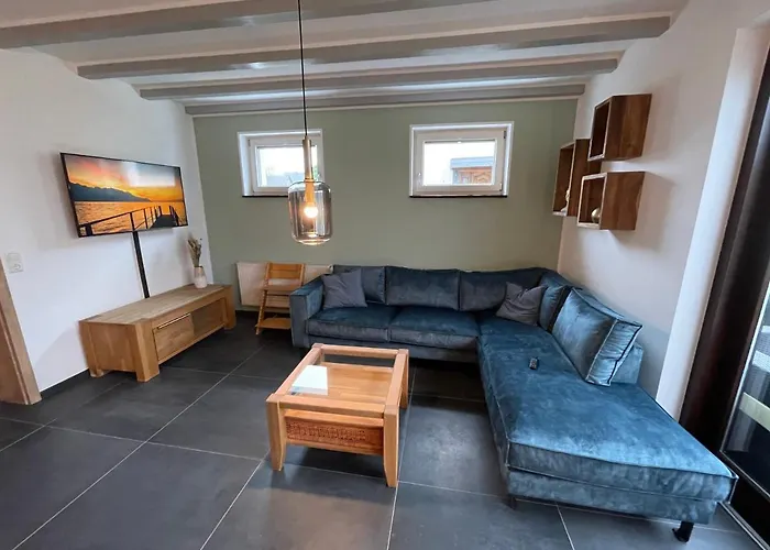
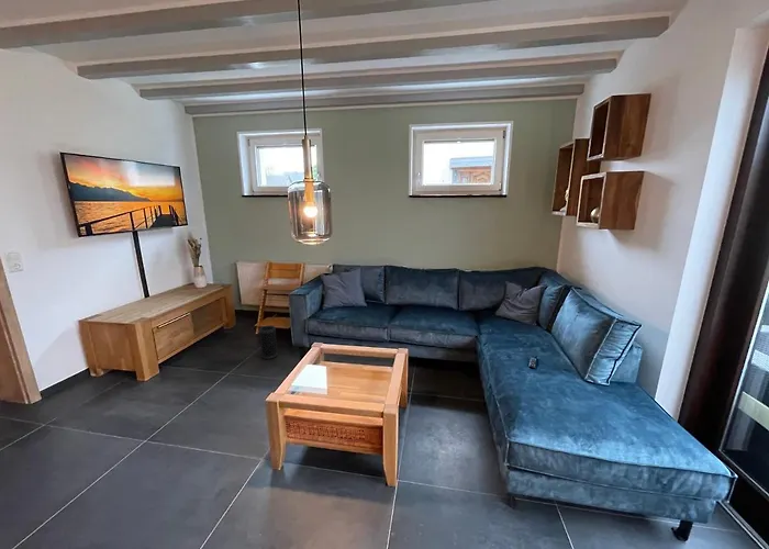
+ speaker (268, 341)
